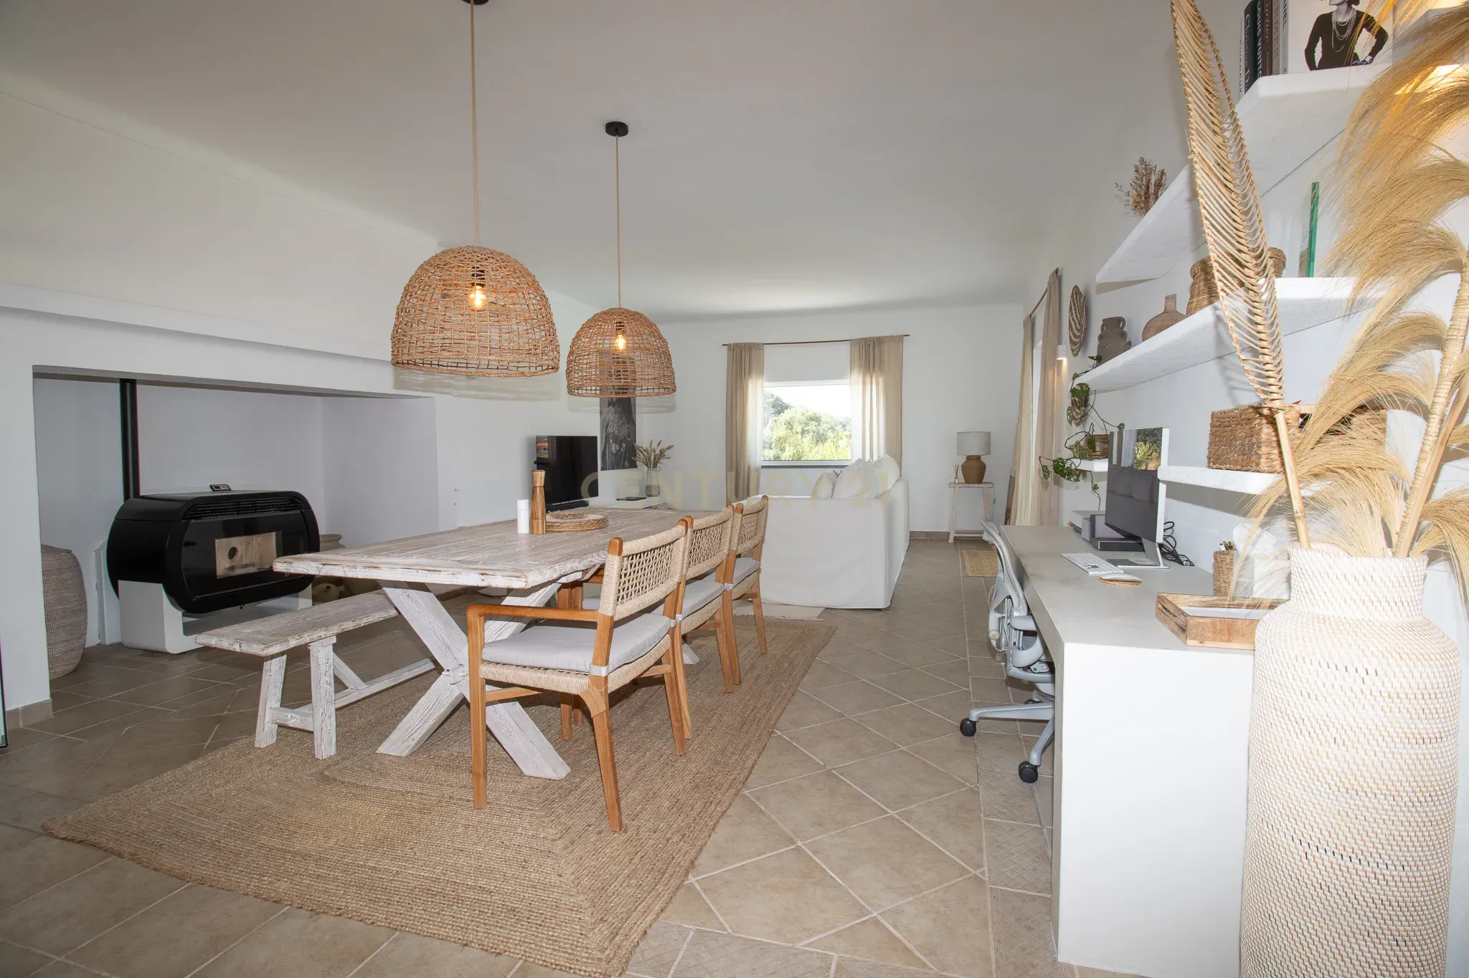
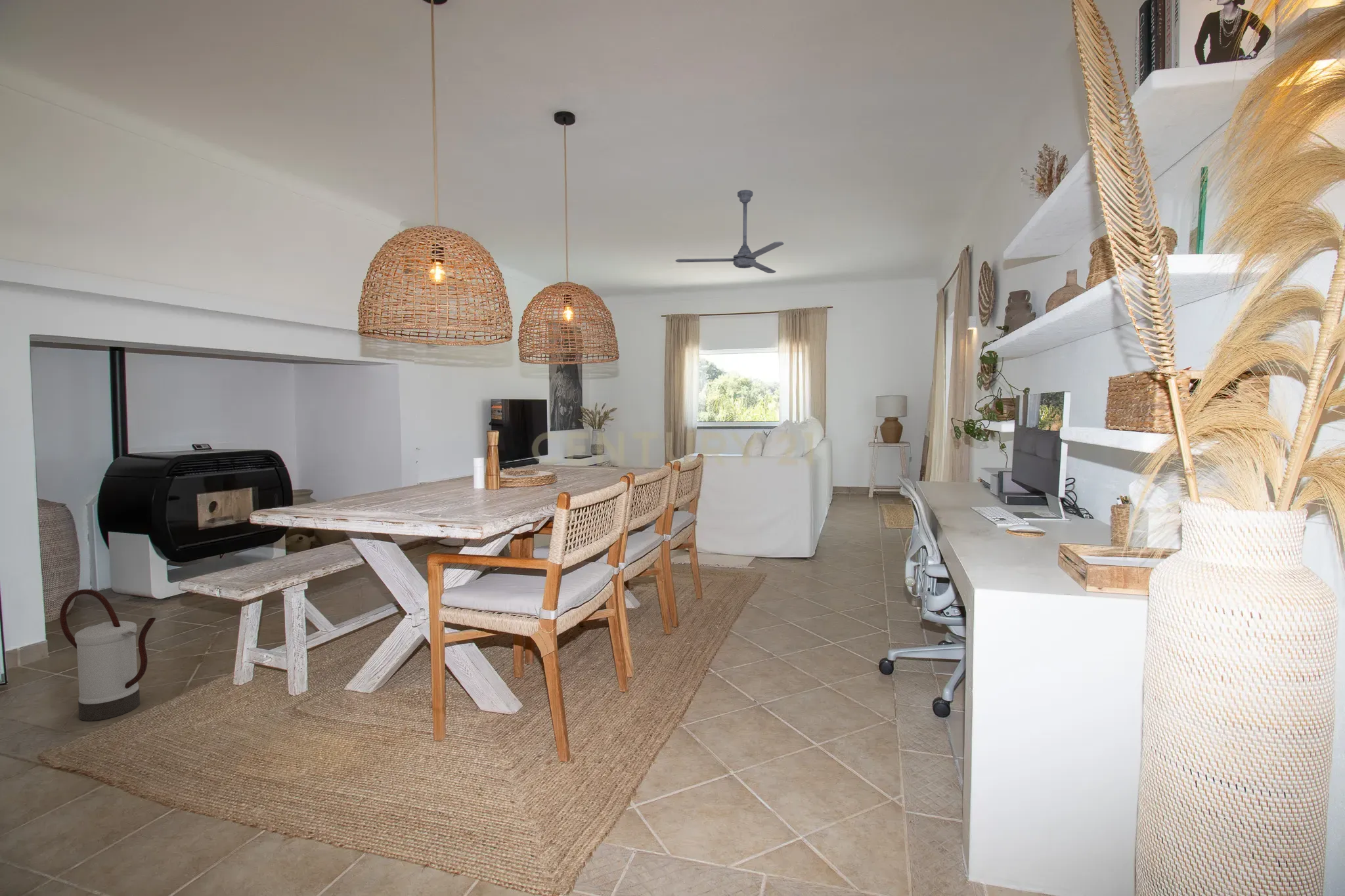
+ ceiling fan (743, 229)
+ watering can (109, 651)
